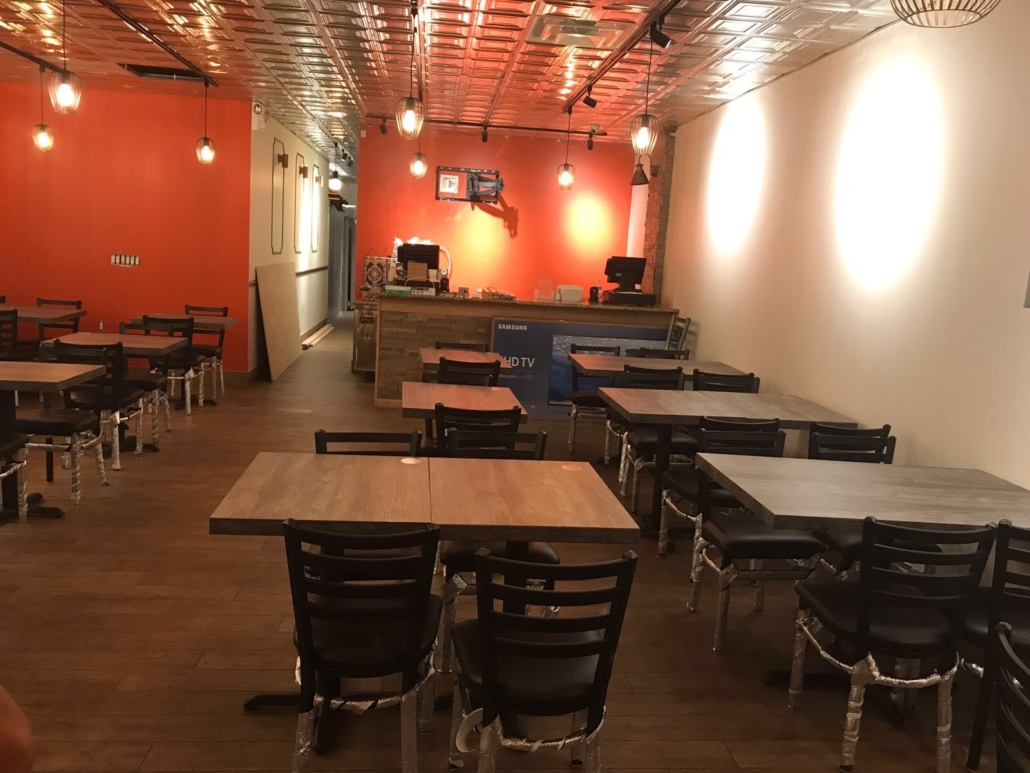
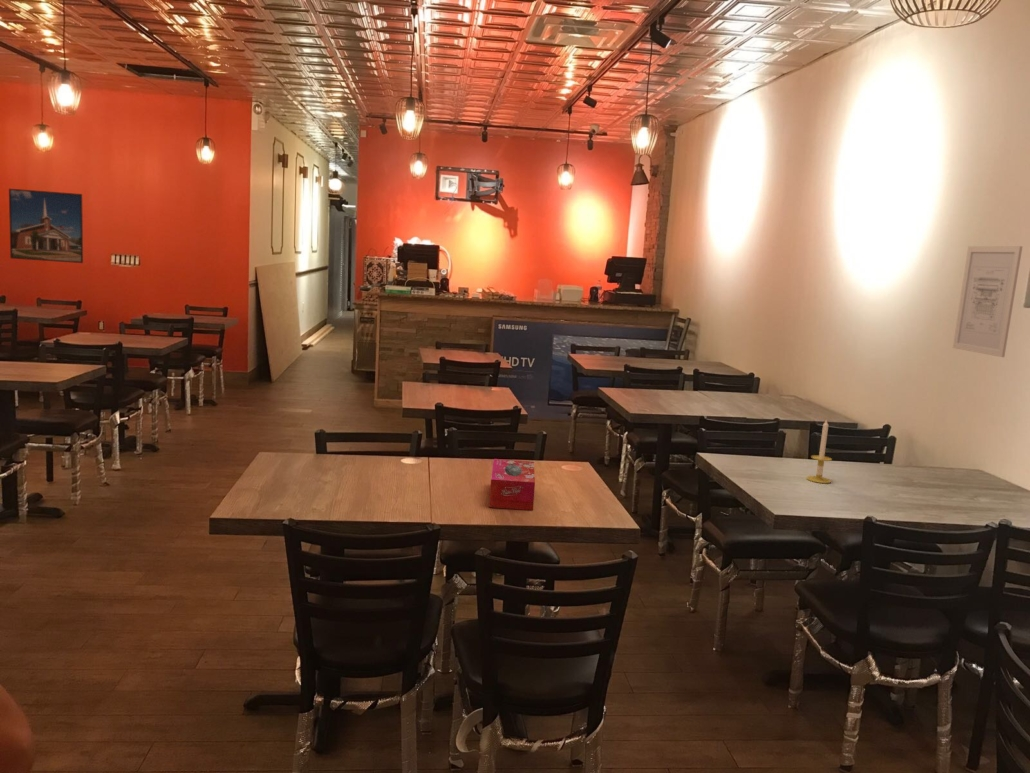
+ candle (822, 449)
+ wall art (985, 299)
+ tissue box (512, 483)
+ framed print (46, 226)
